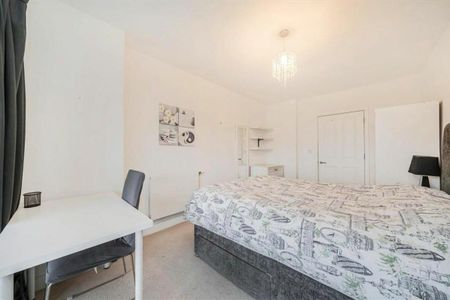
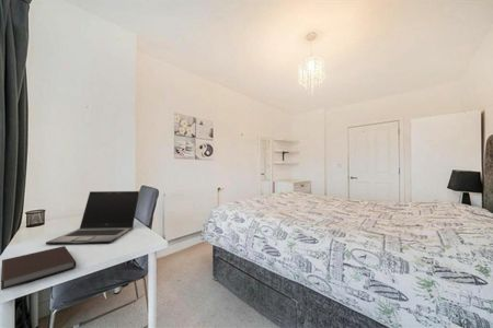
+ laptop (99, 213)
+ notebook (38, 263)
